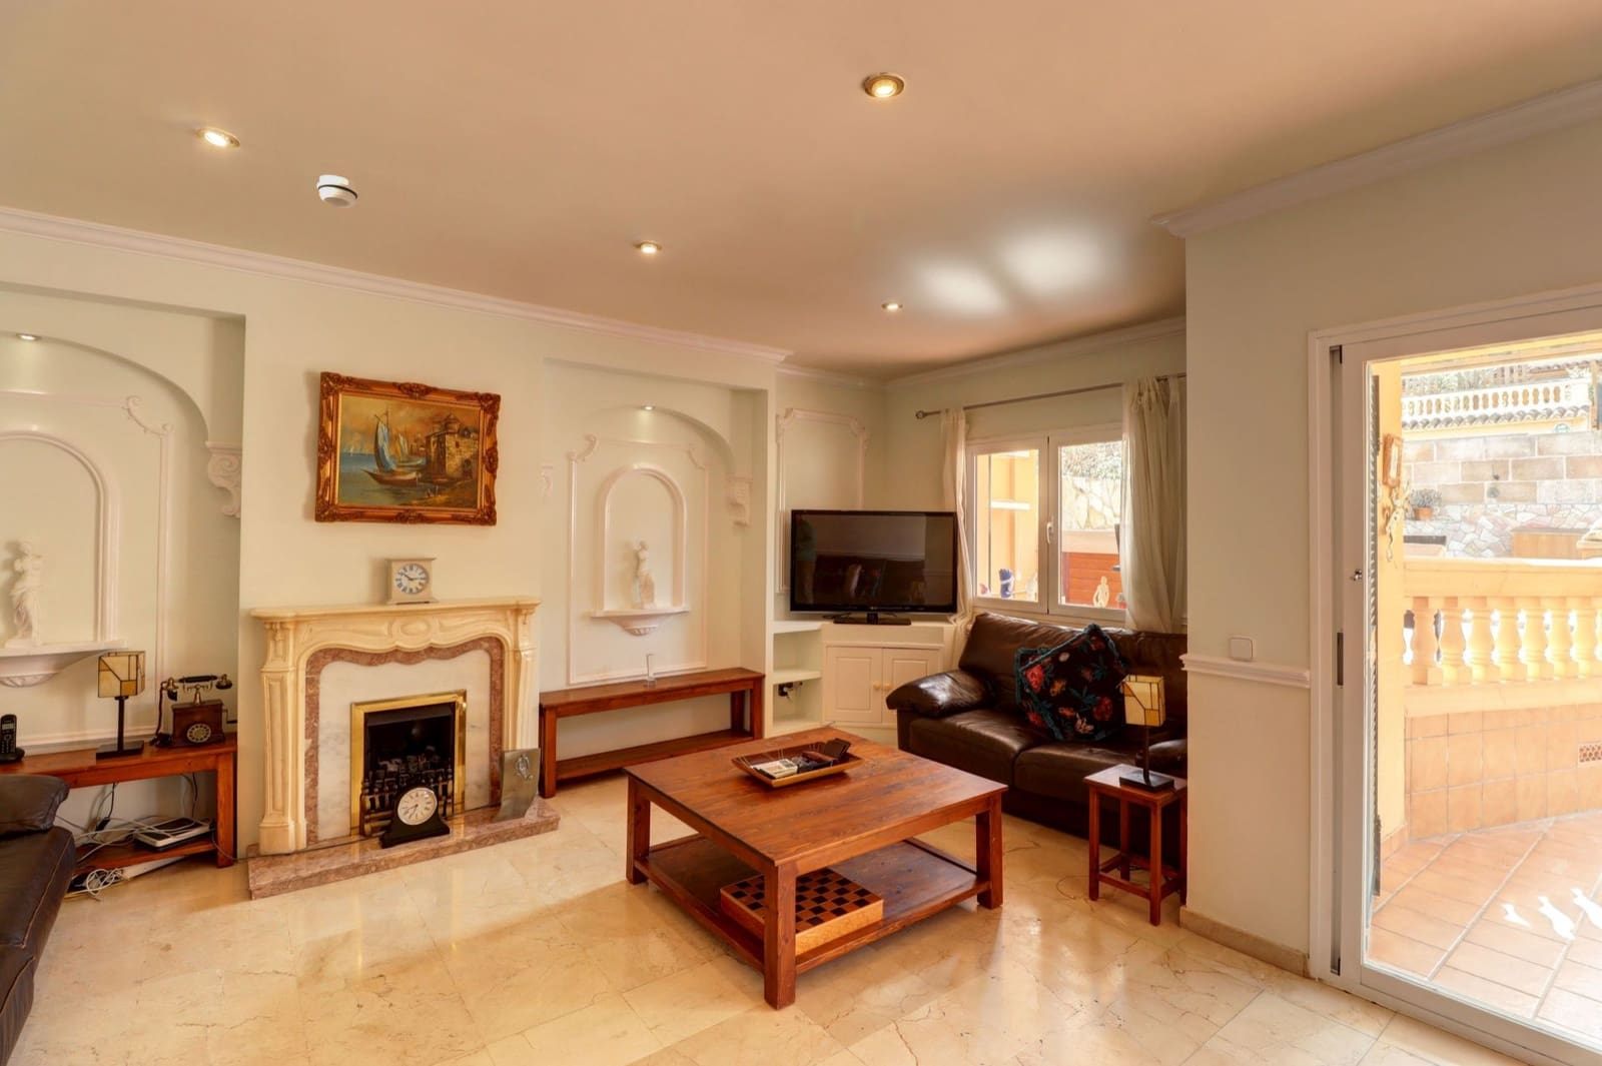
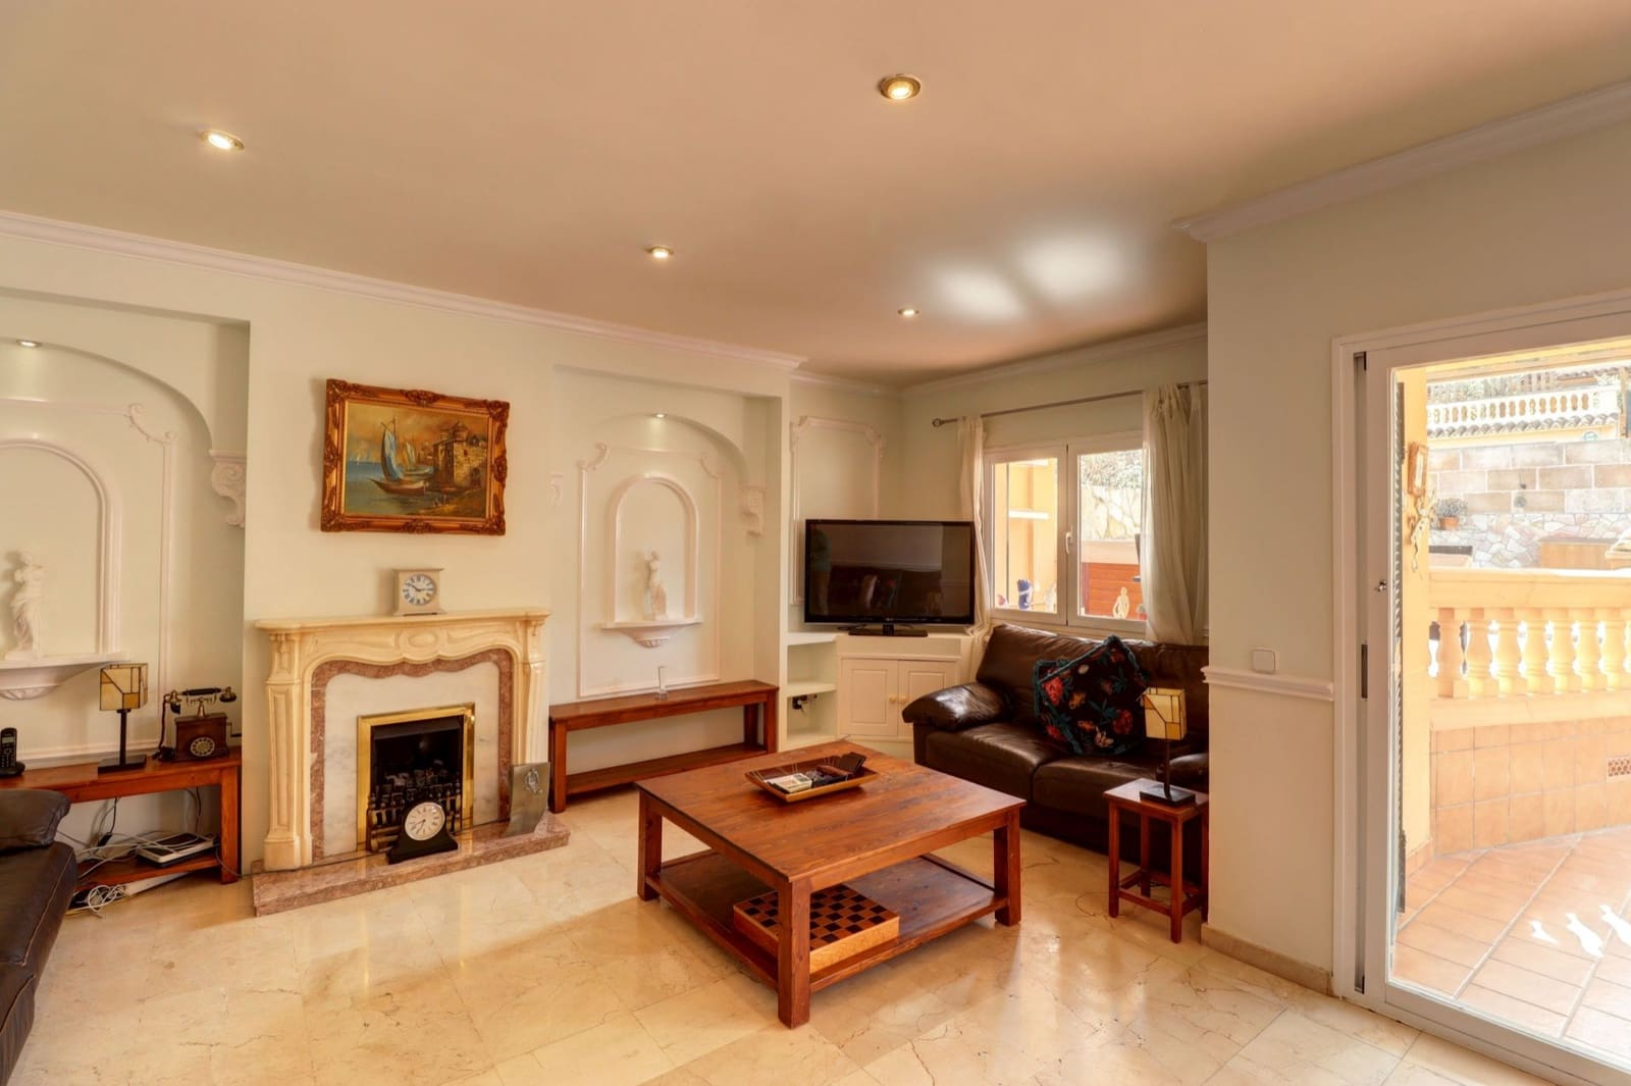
- smoke detector (338, 193)
